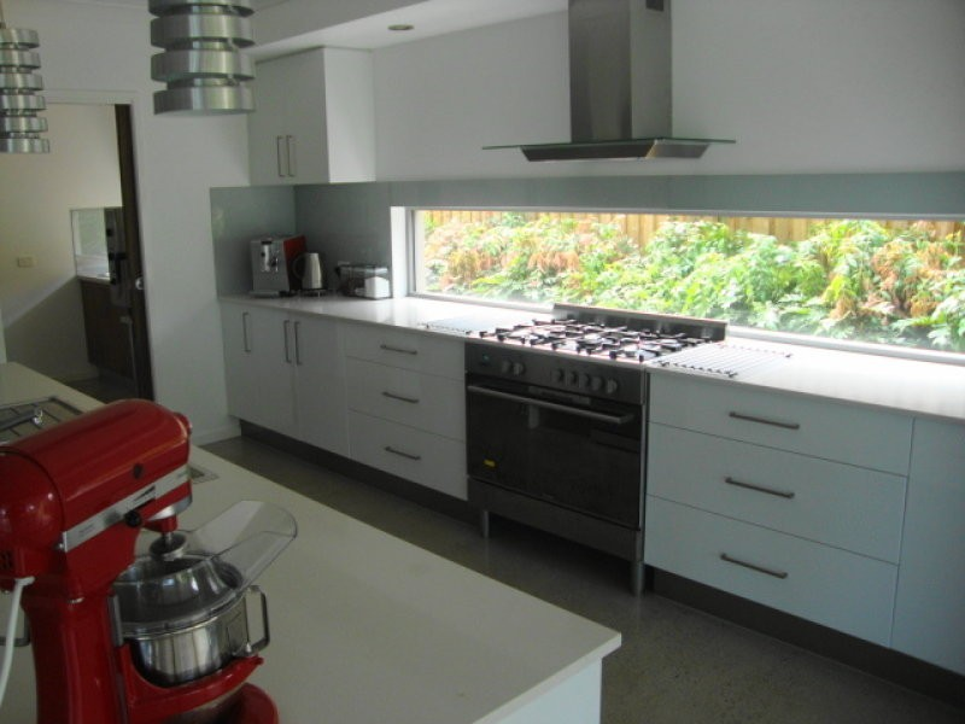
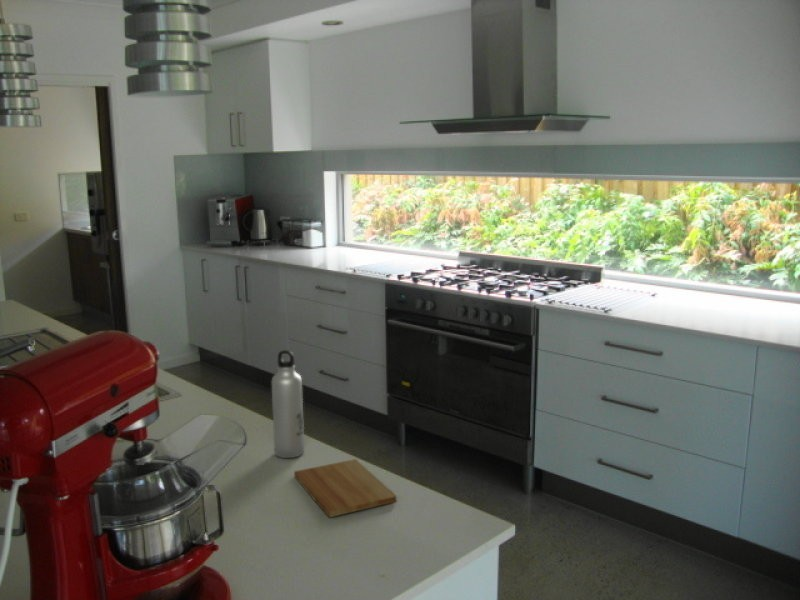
+ cutting board (343, 485)
+ water bottle (287, 402)
